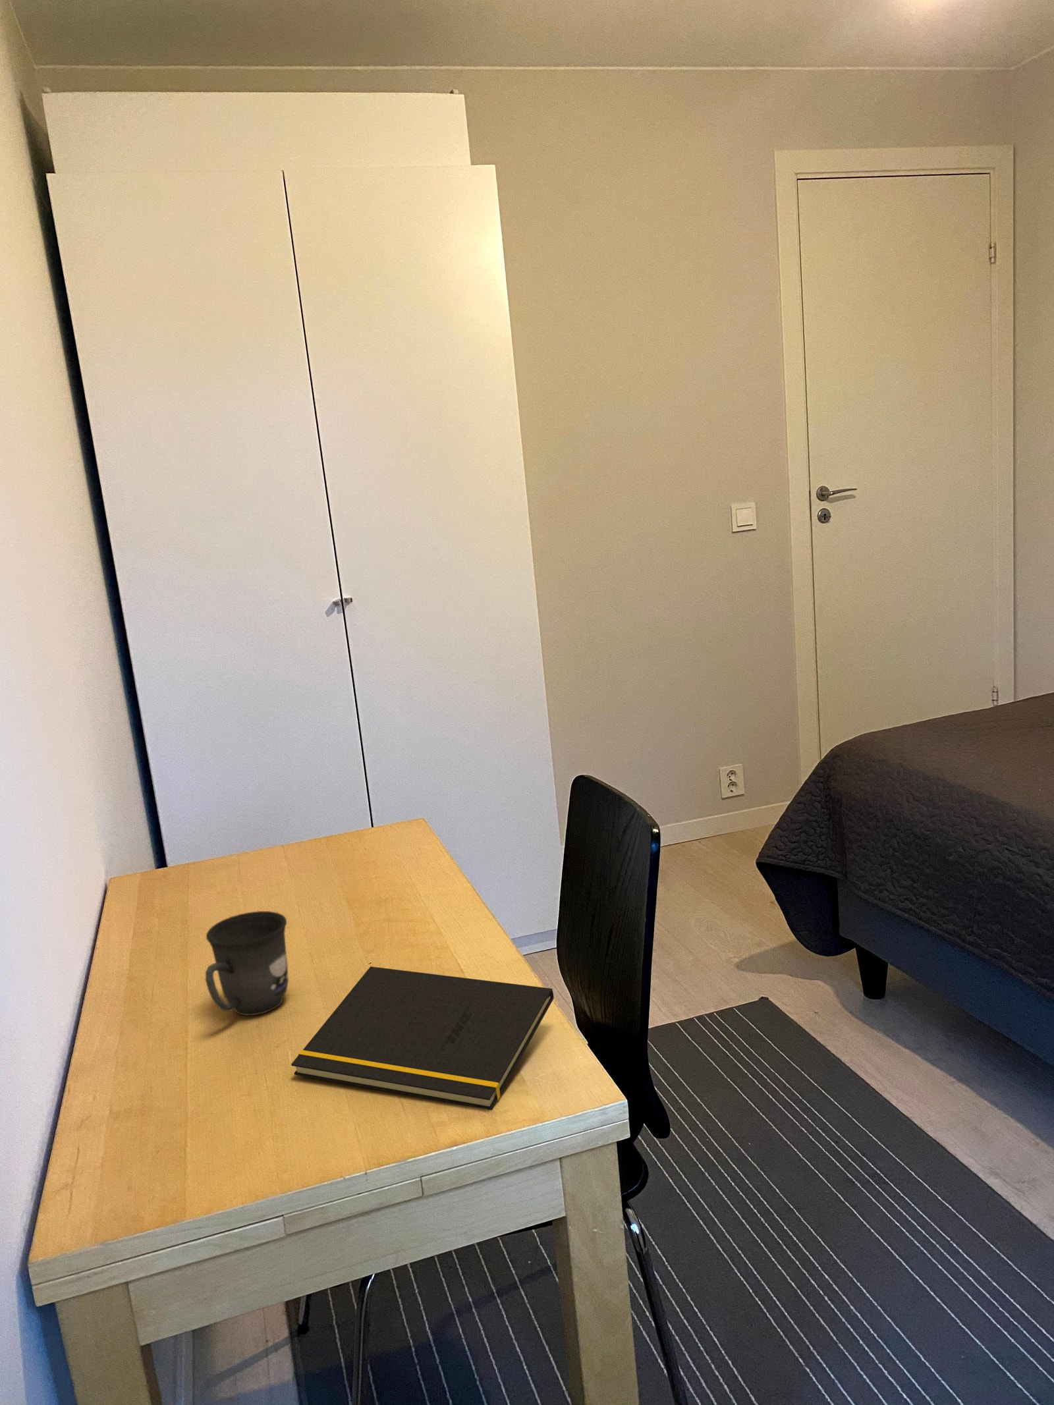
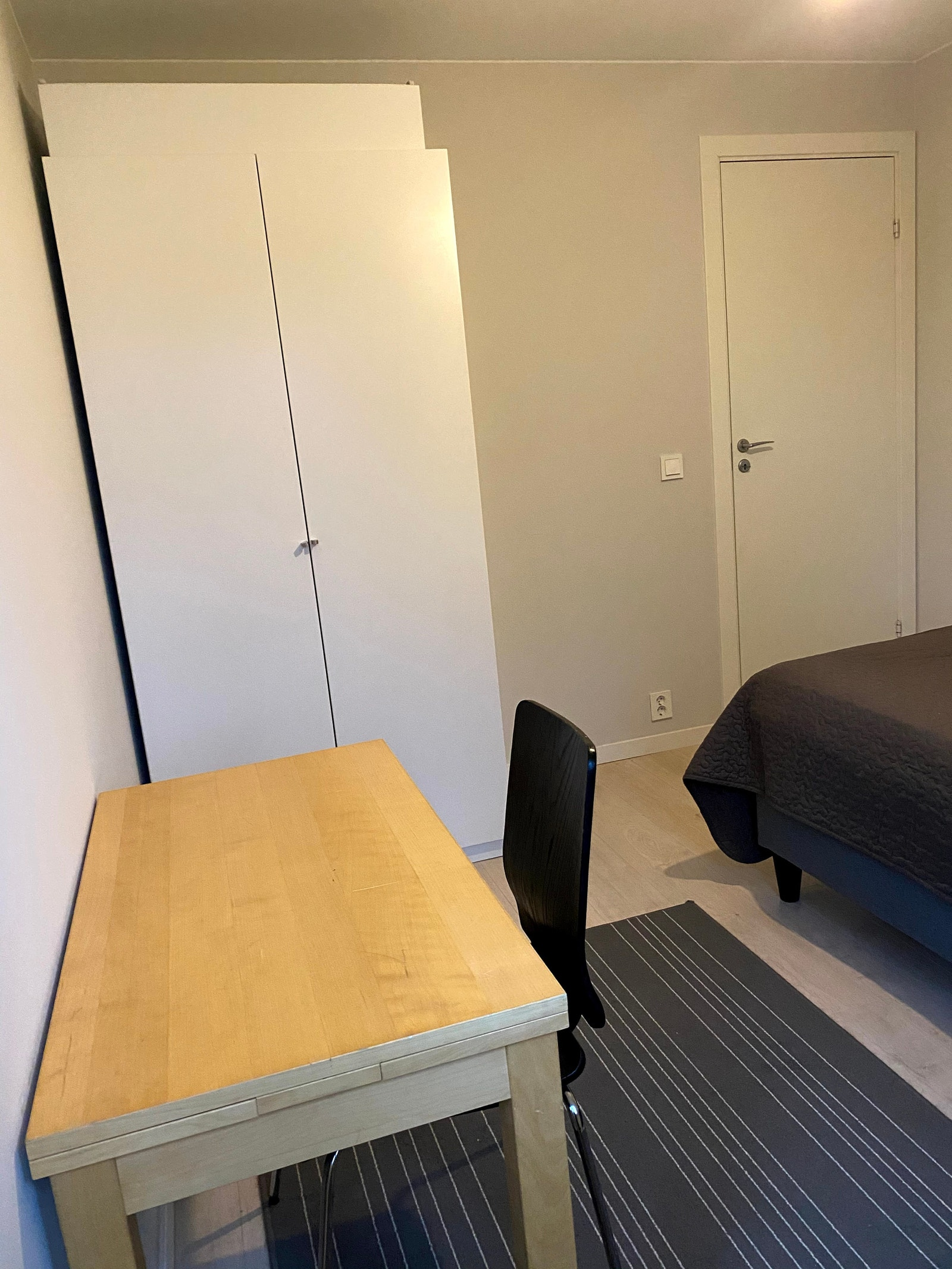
- mug (244, 972)
- notepad (425, 1030)
